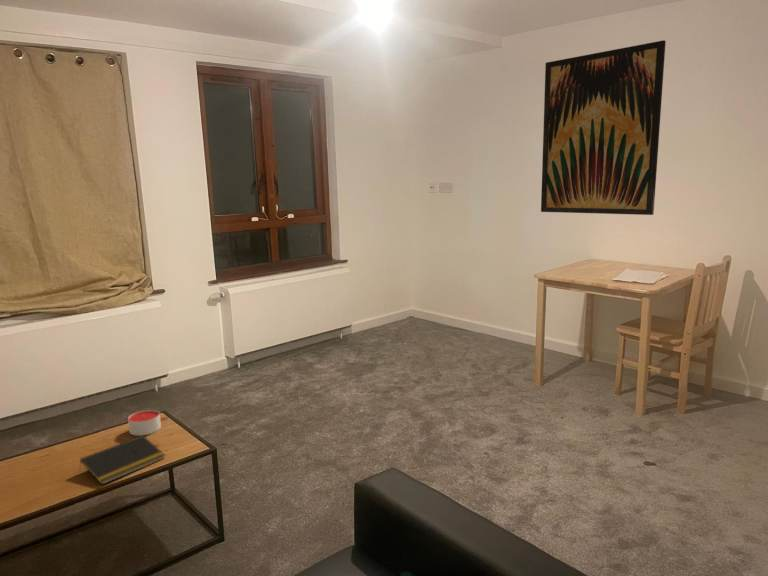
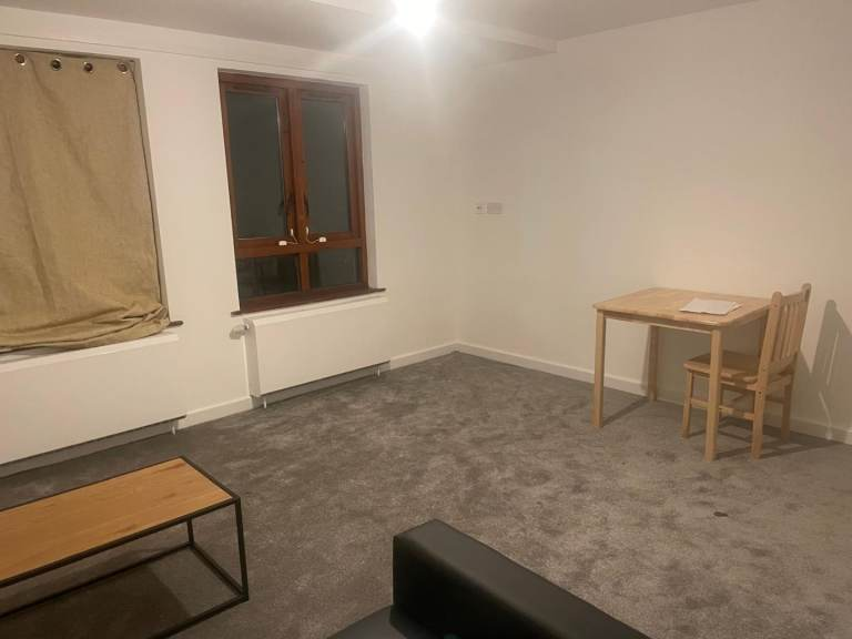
- wall art (596, 135)
- candle (144, 422)
- notepad (123, 458)
